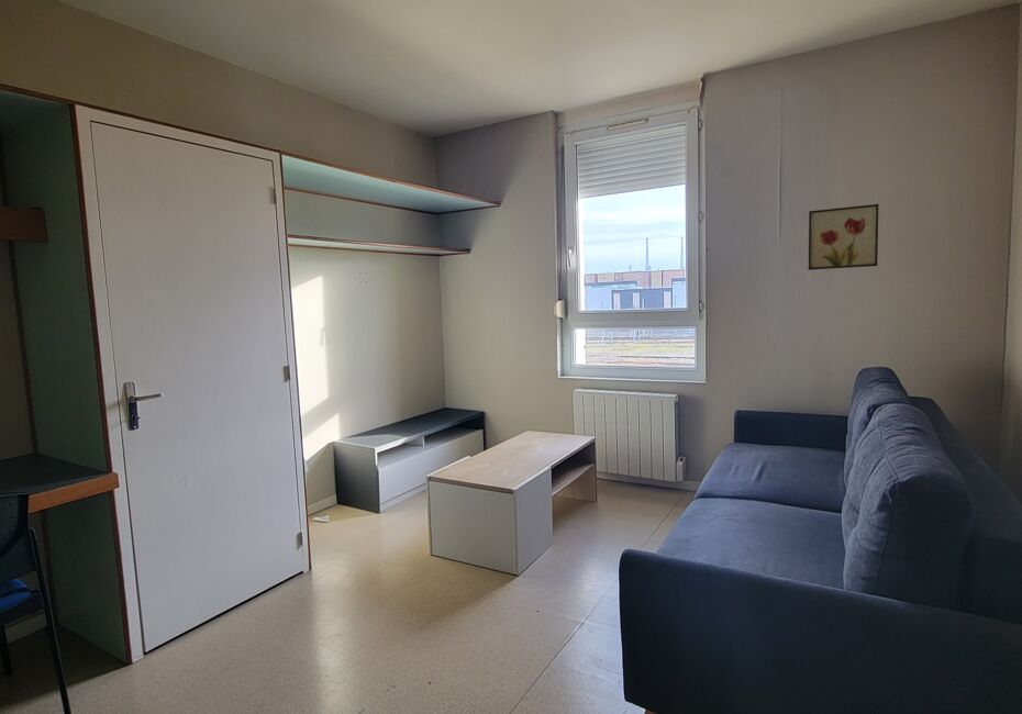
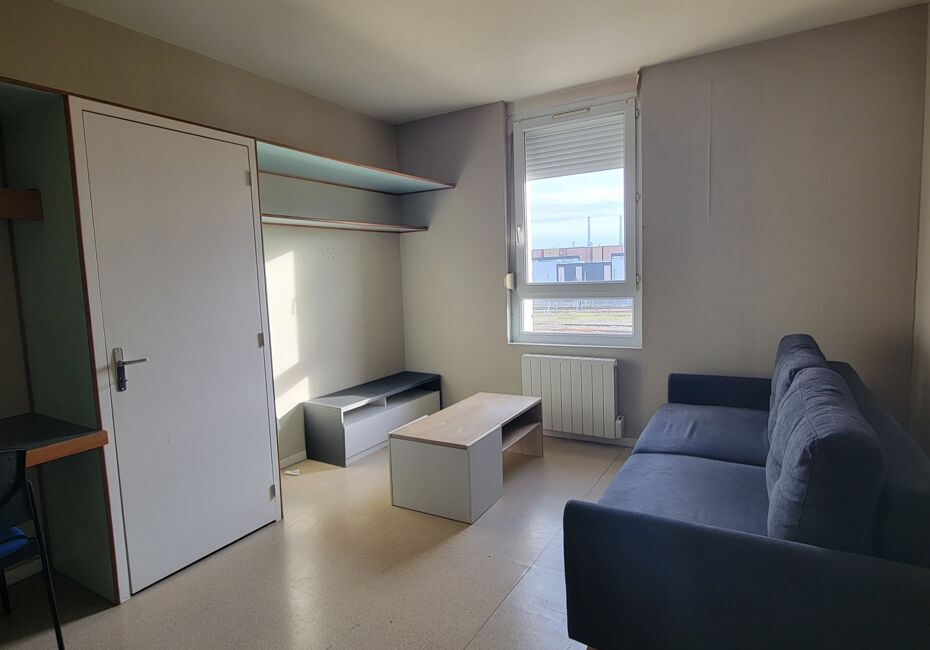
- wall art (842, 237)
